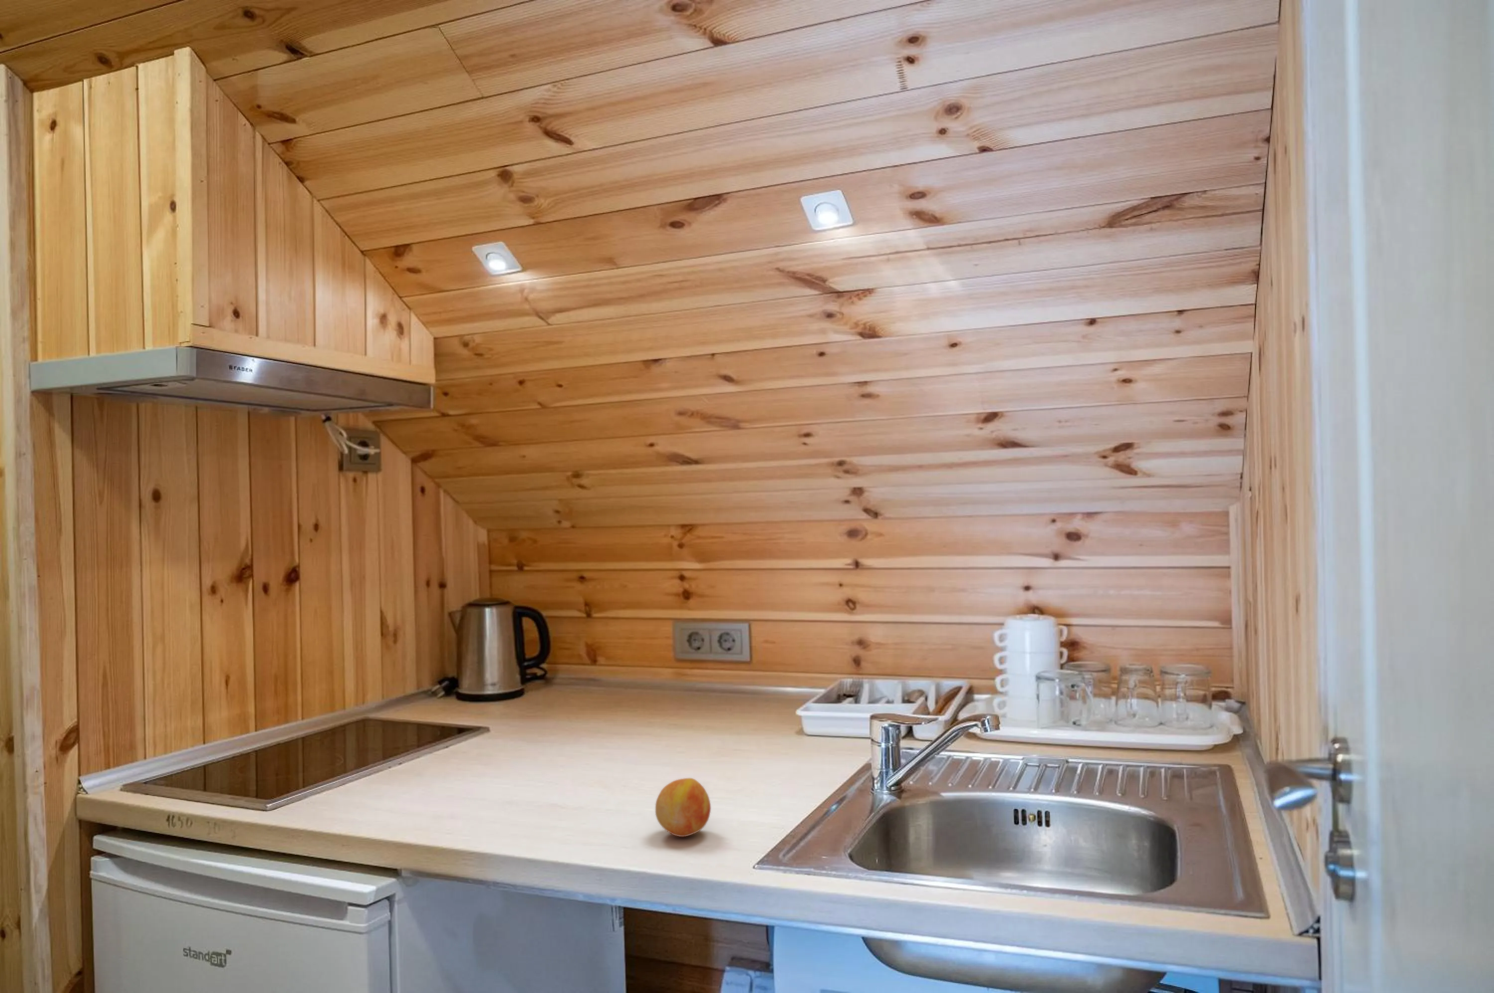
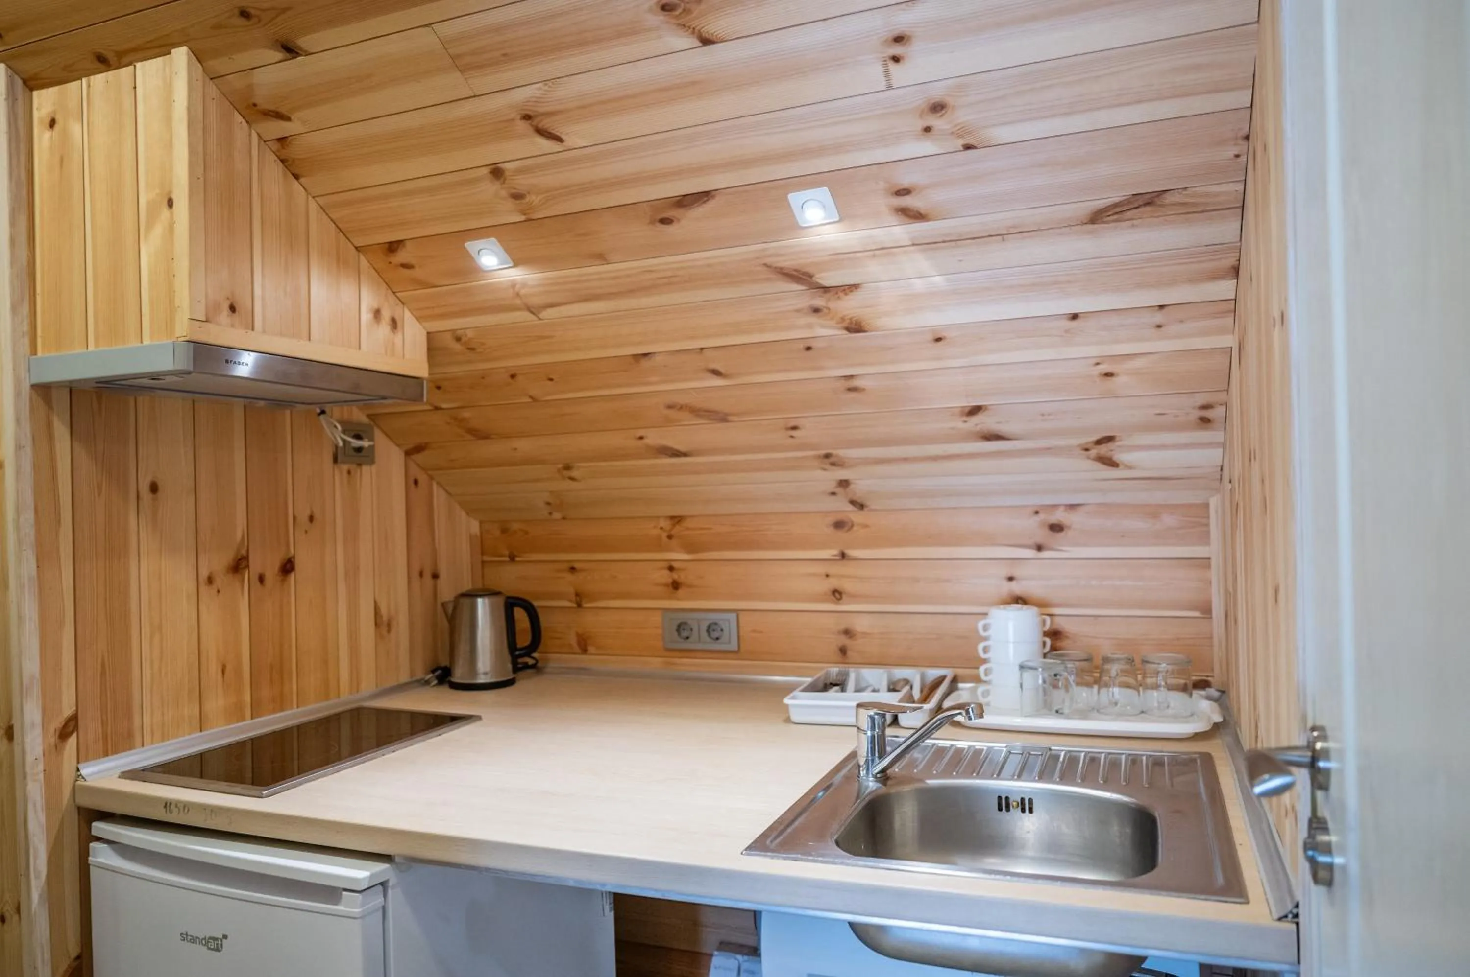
- fruit (682, 807)
